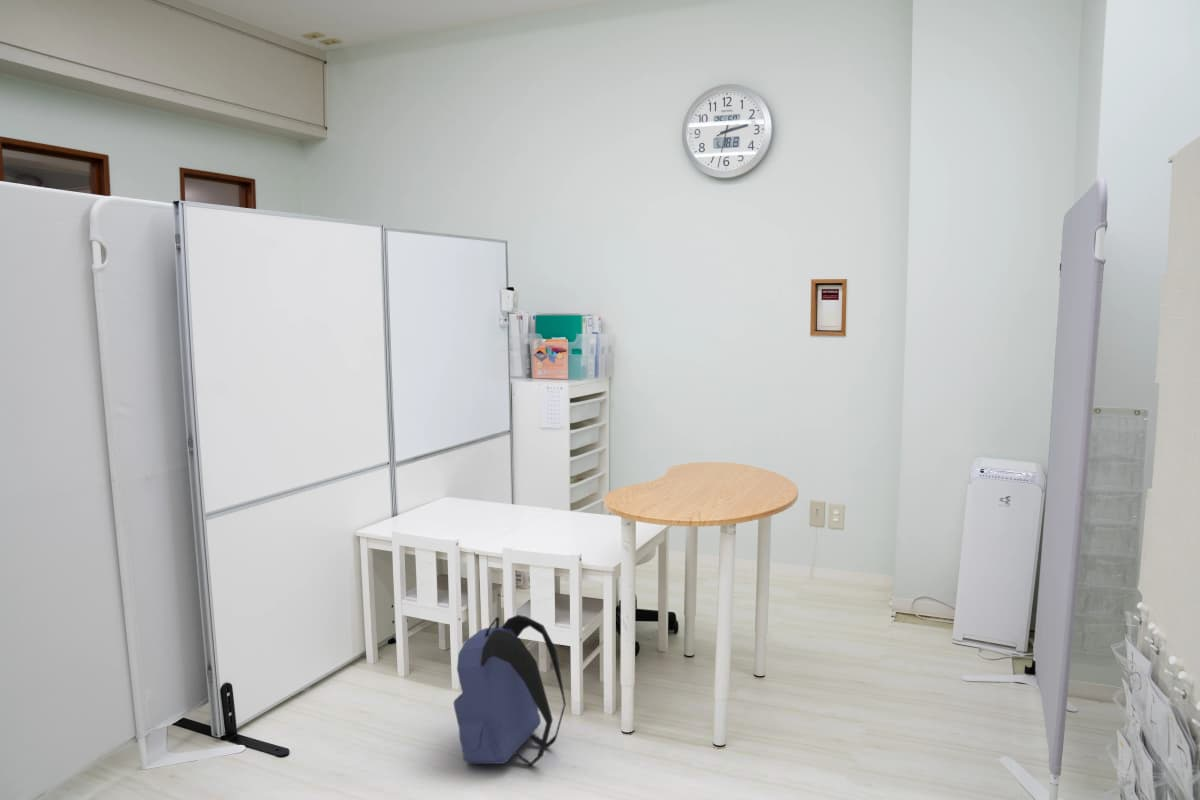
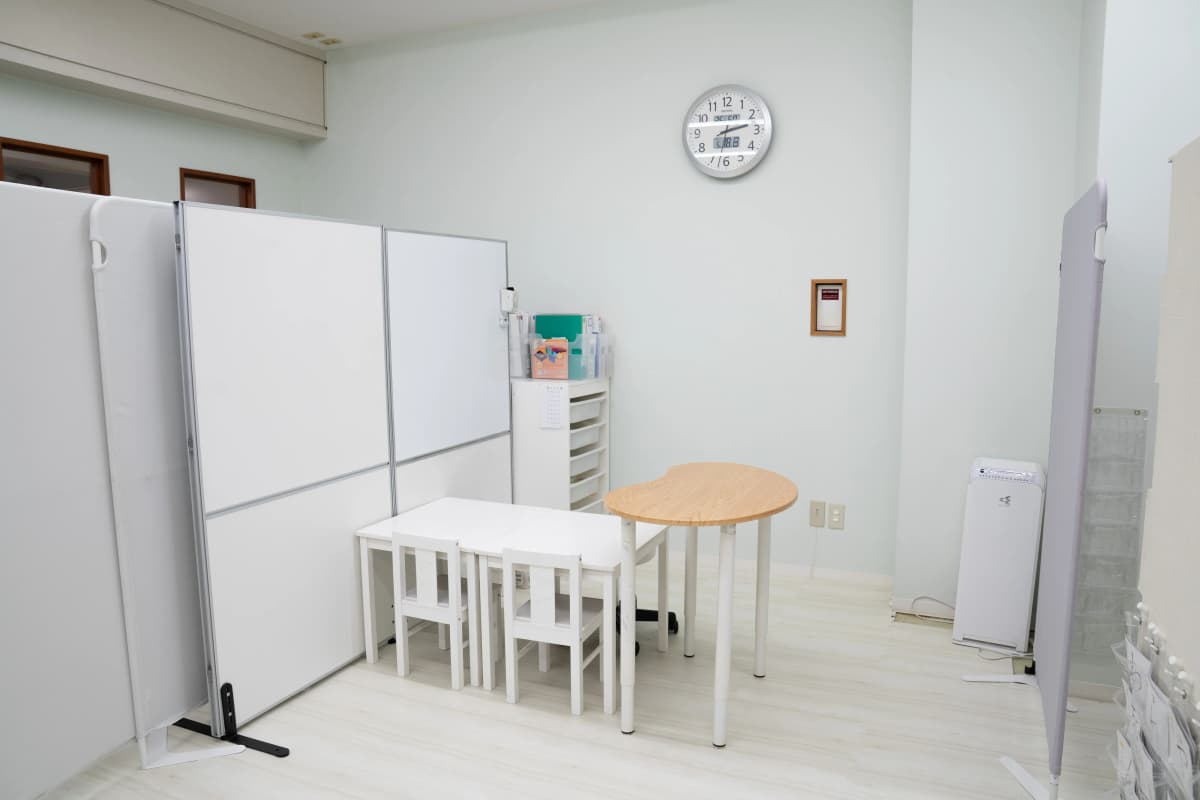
- backpack (514, 686)
